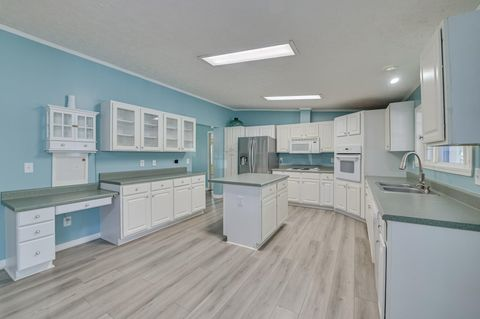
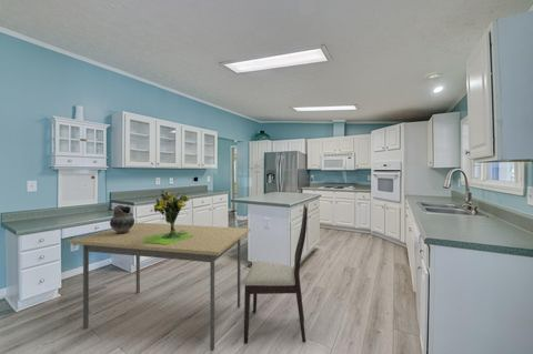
+ dining table (168, 257)
+ bouquet (172, 212)
+ chair (276, 266)
+ ceramic jug (122, 219)
